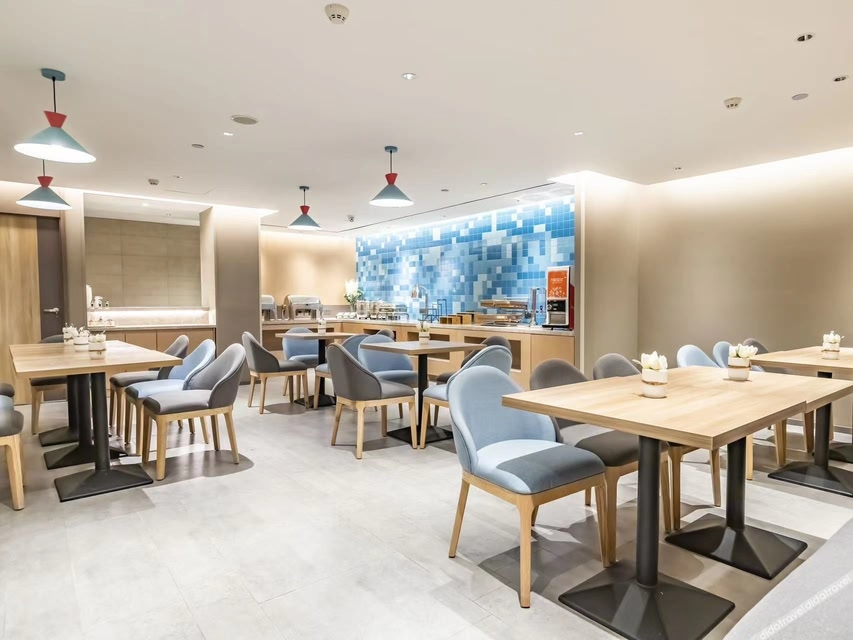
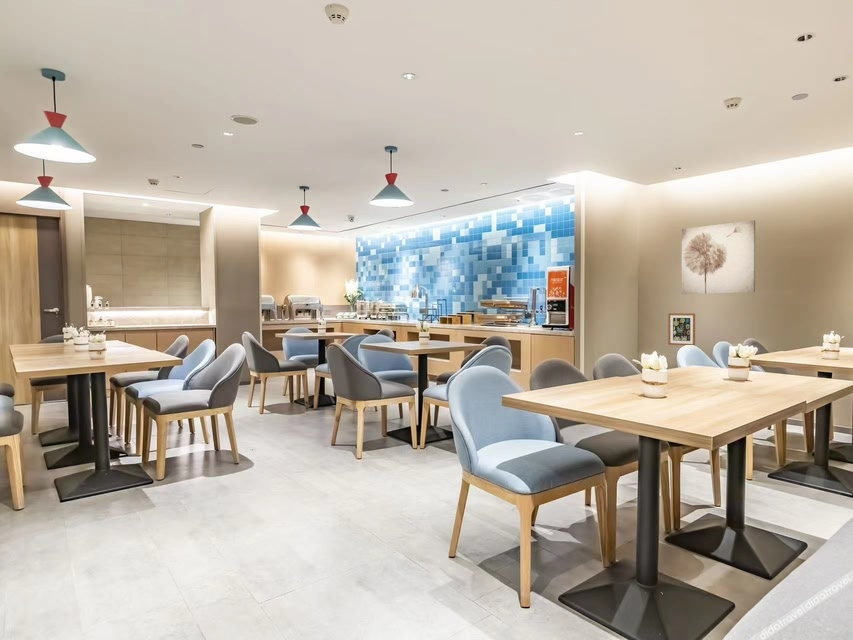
+ wall art (681, 329)
+ wall art (716, 259)
